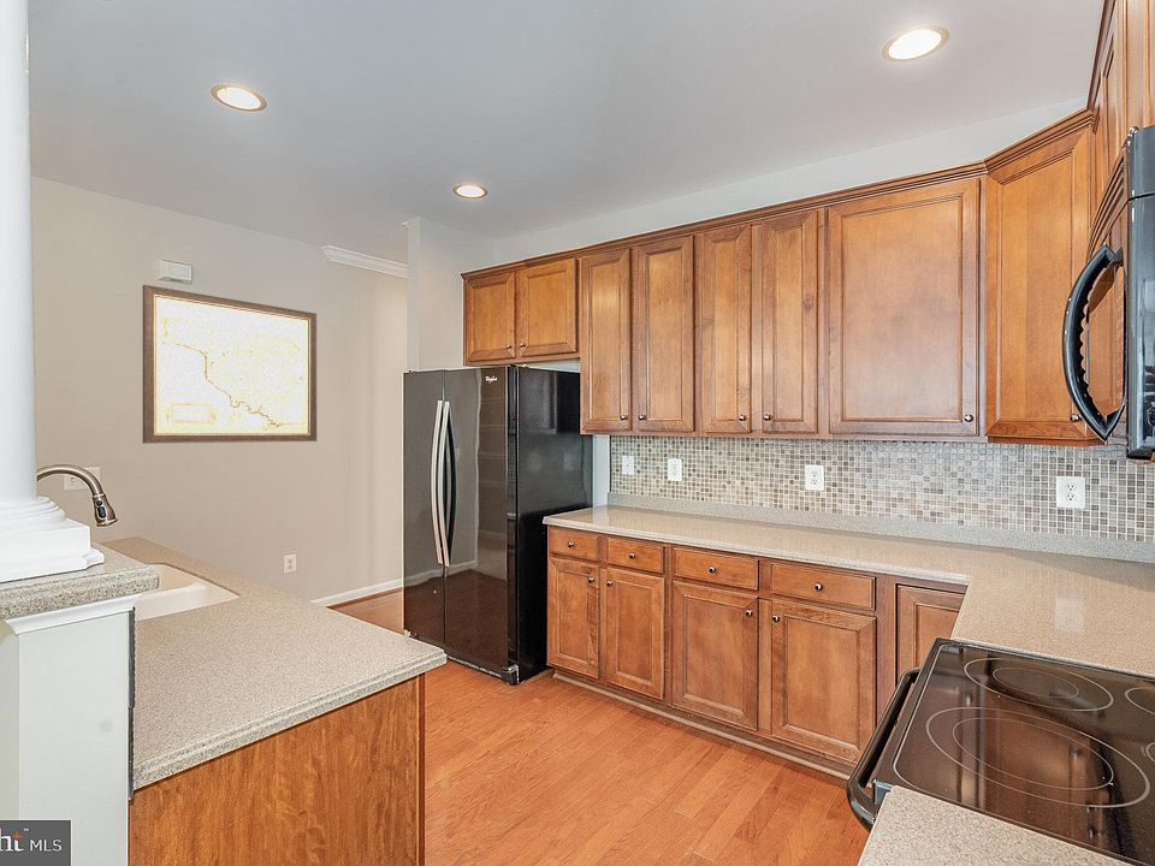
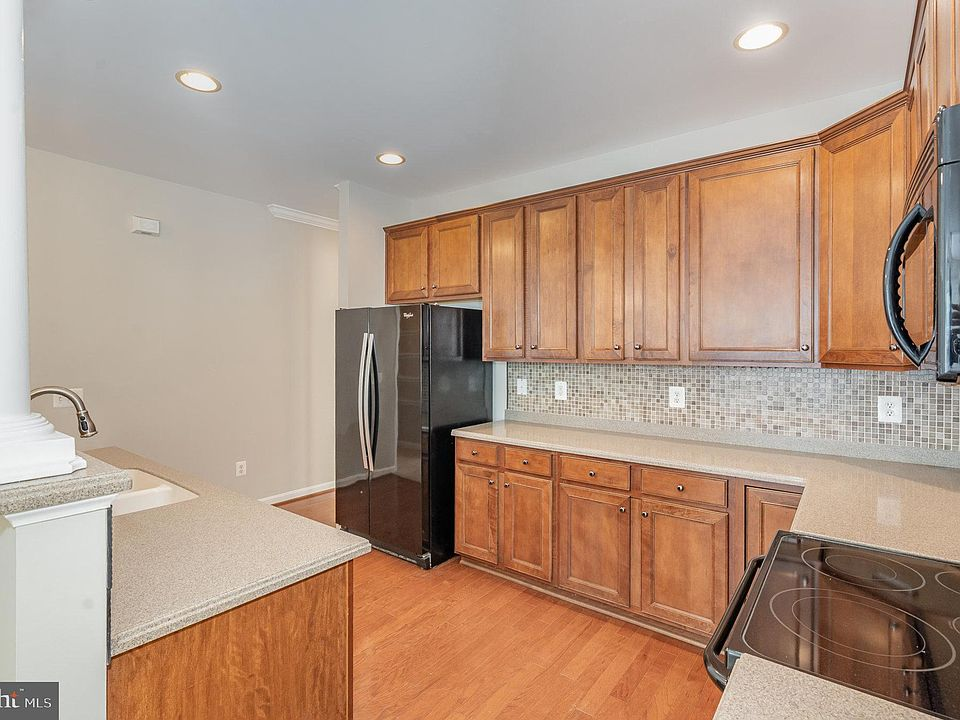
- wall art (238, 370)
